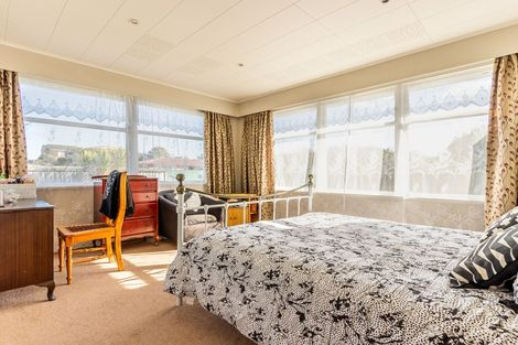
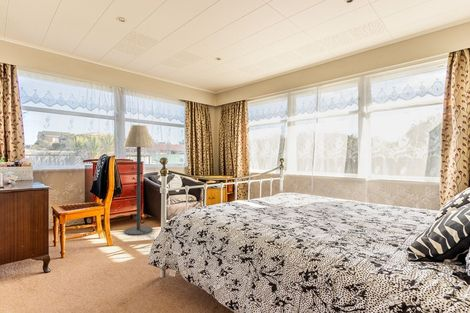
+ floor lamp (138, 178)
